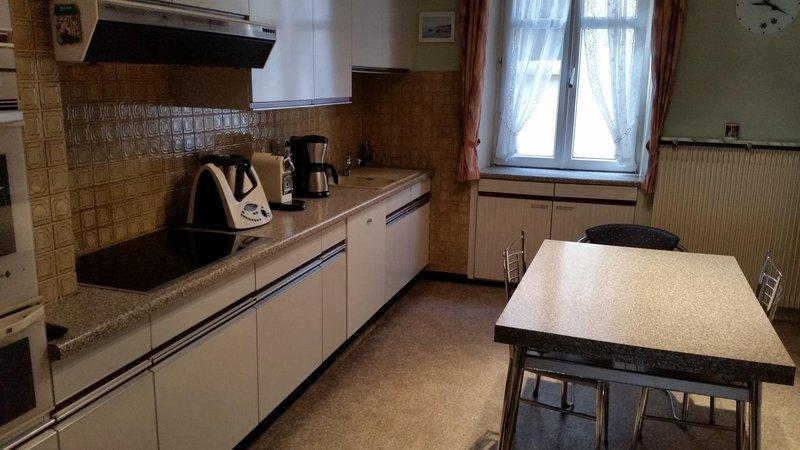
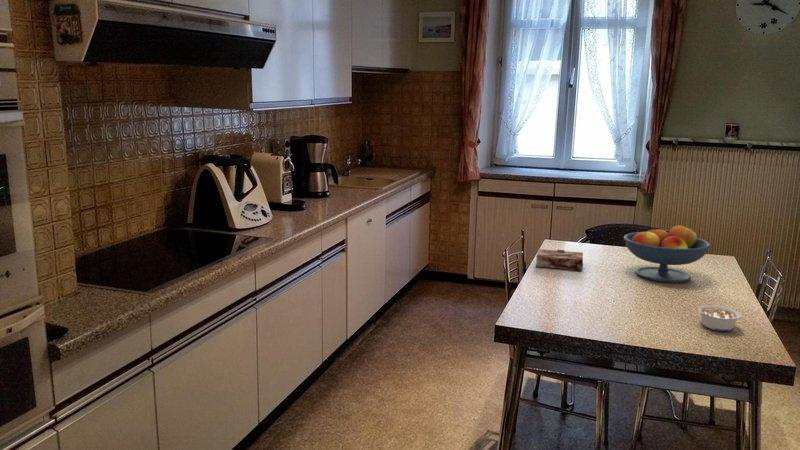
+ legume (718, 317)
+ fruit bowl (665, 251)
+ book (559, 259)
